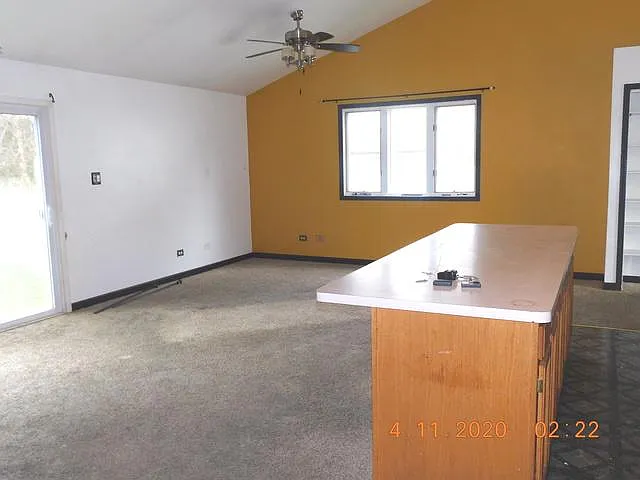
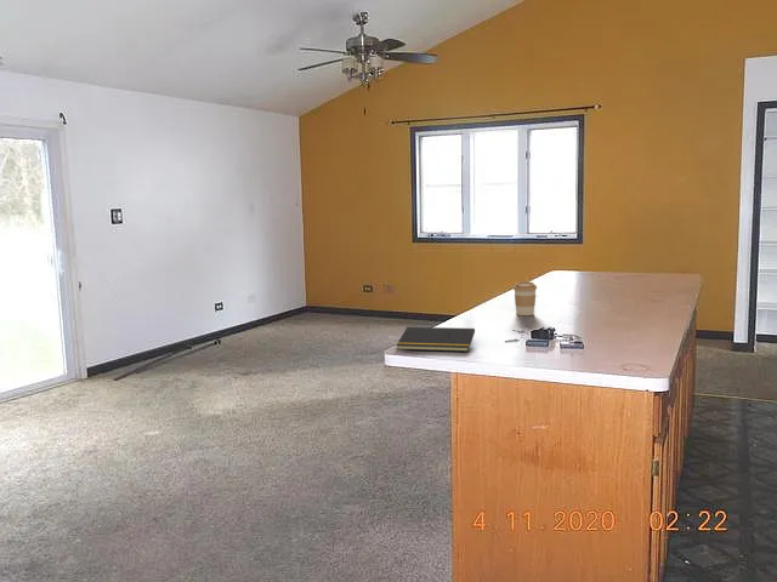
+ notepad (436, 338)
+ coffee cup (524, 298)
